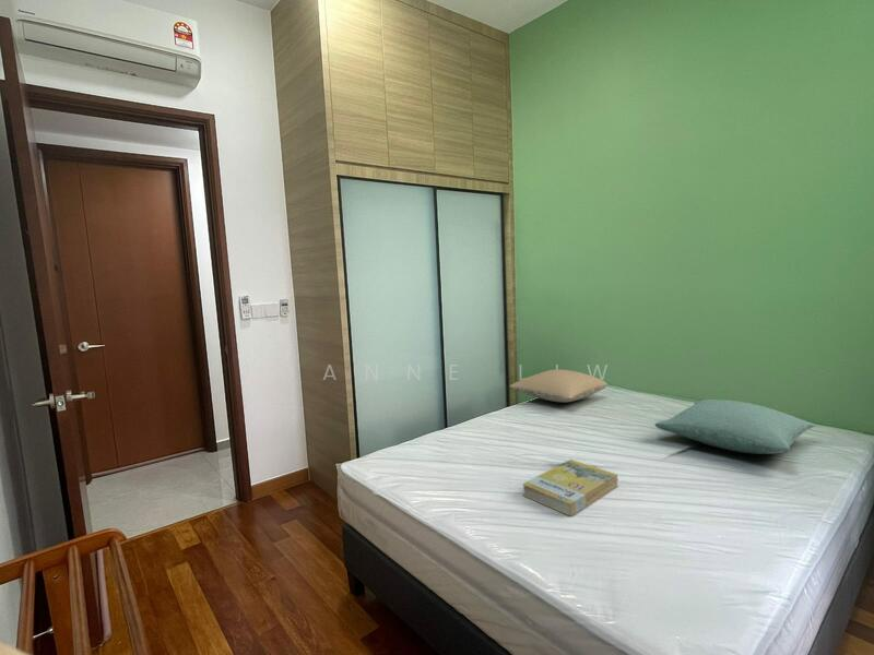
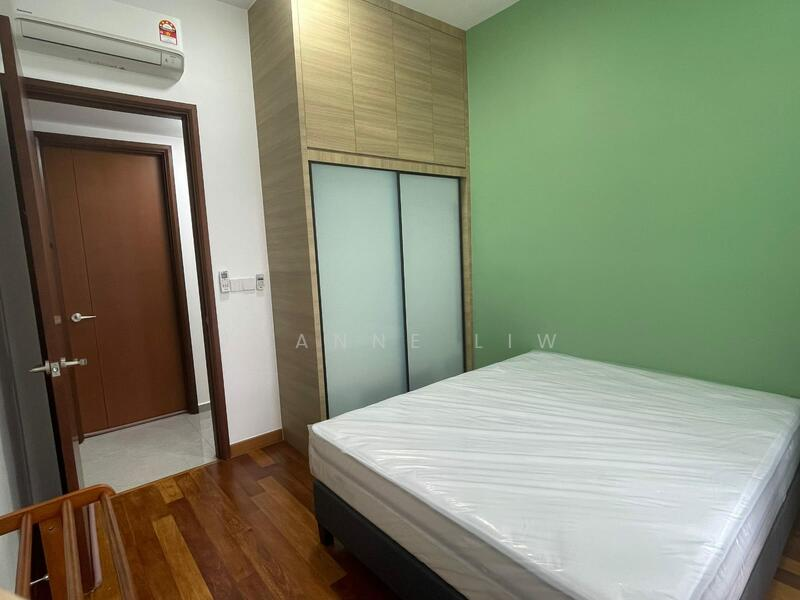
- book (570, 485)
- pillow (733, 424)
- pillow (558, 385)
